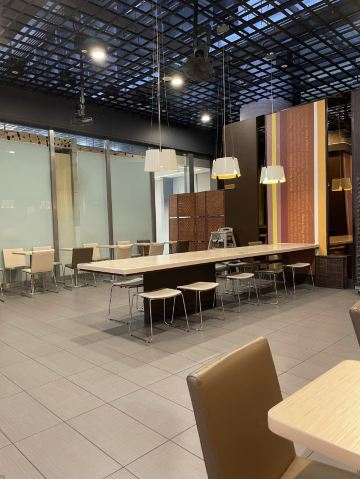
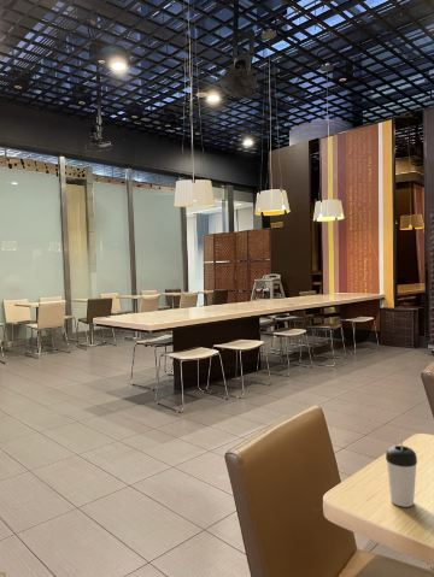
+ beverage cup (400, 467)
